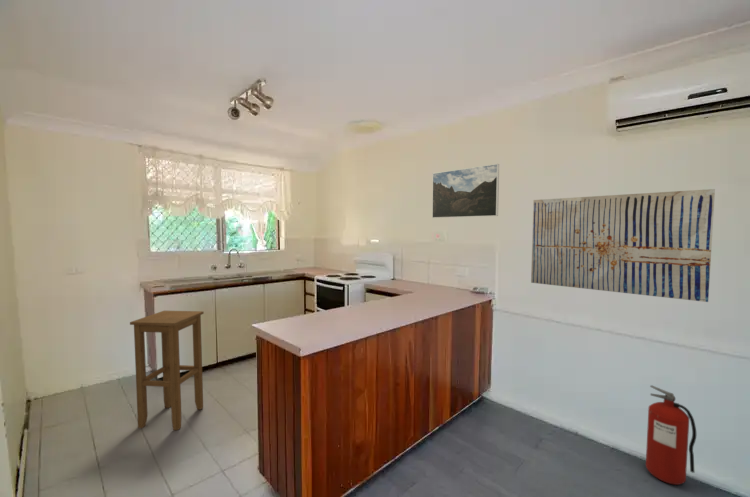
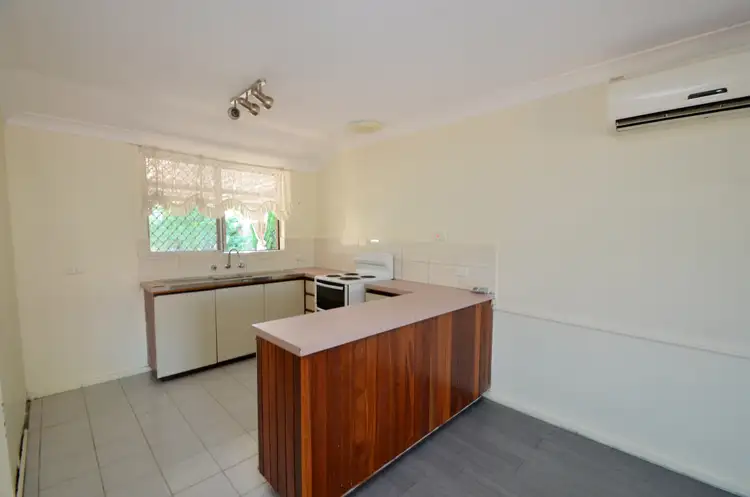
- fire extinguisher (670, 434)
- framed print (463, 193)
- stool (170, 367)
- wall art (608, 243)
